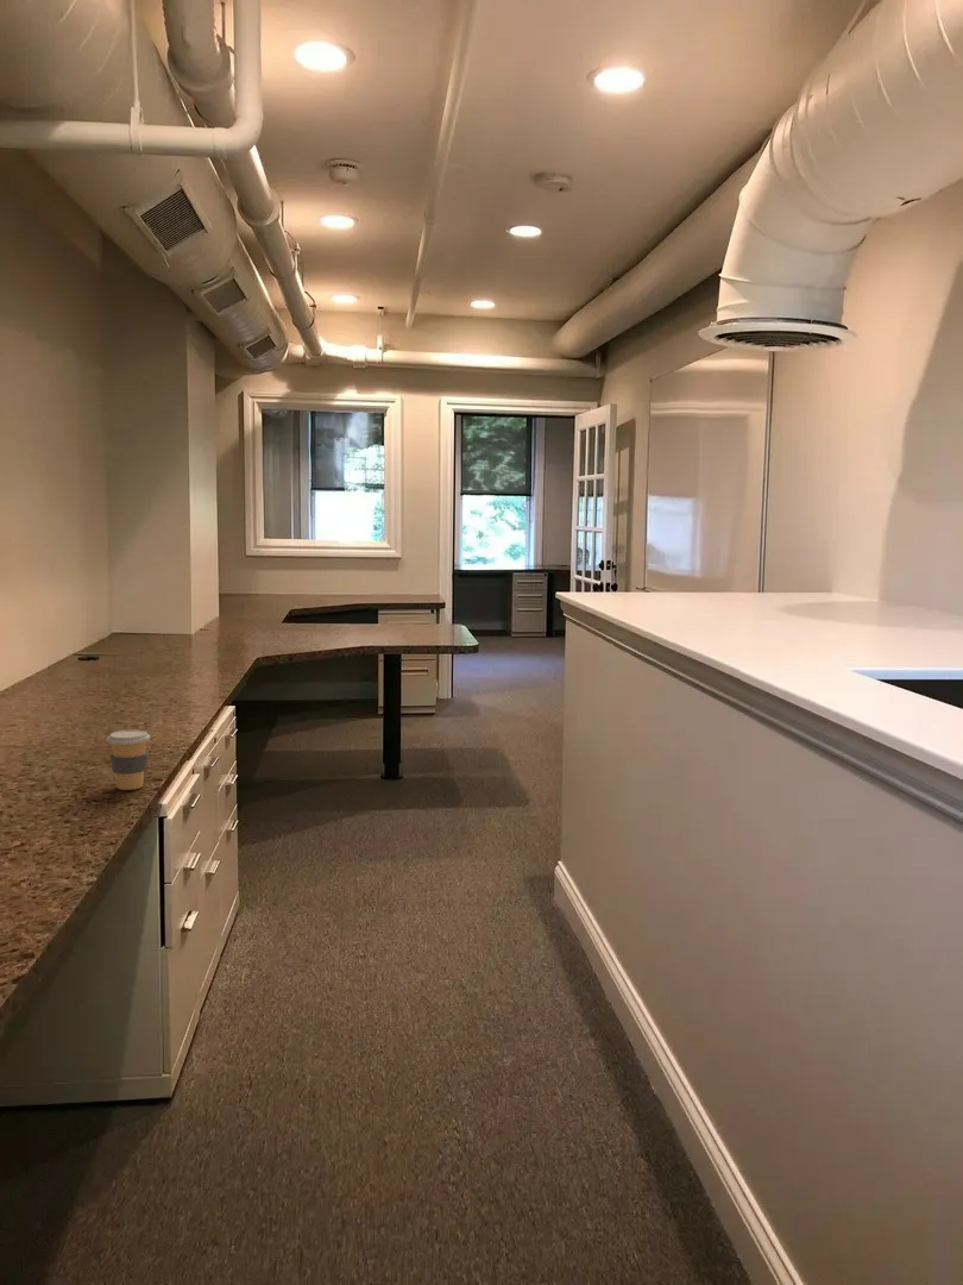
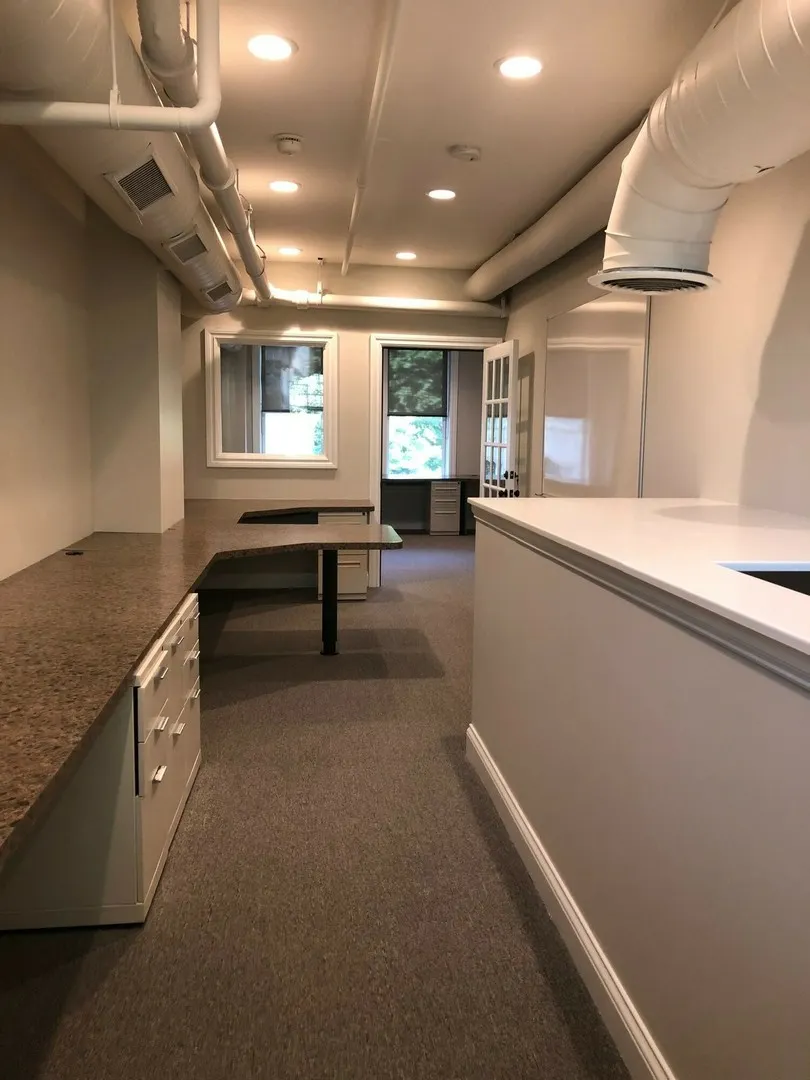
- coffee cup (128, 759)
